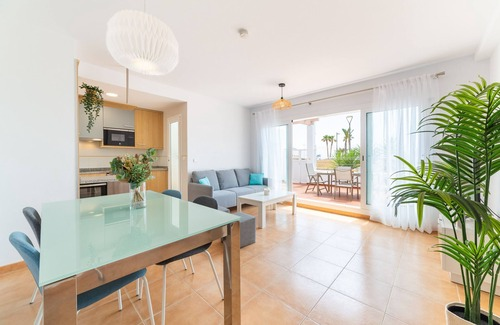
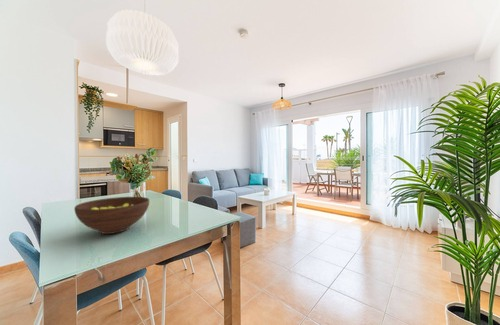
+ fruit bowl (115, 216)
